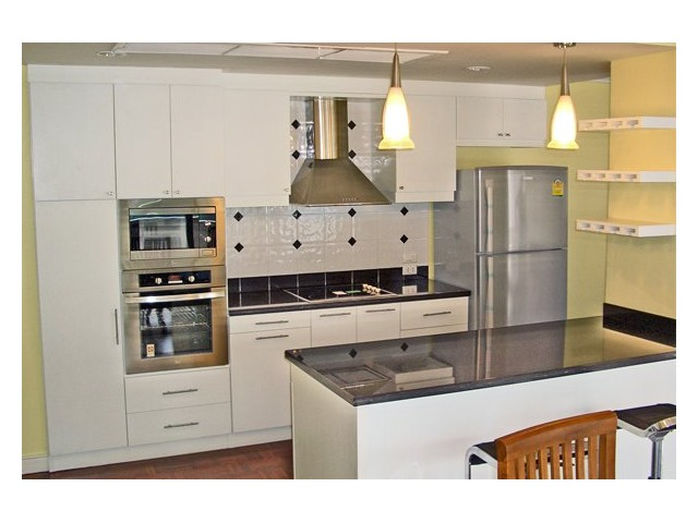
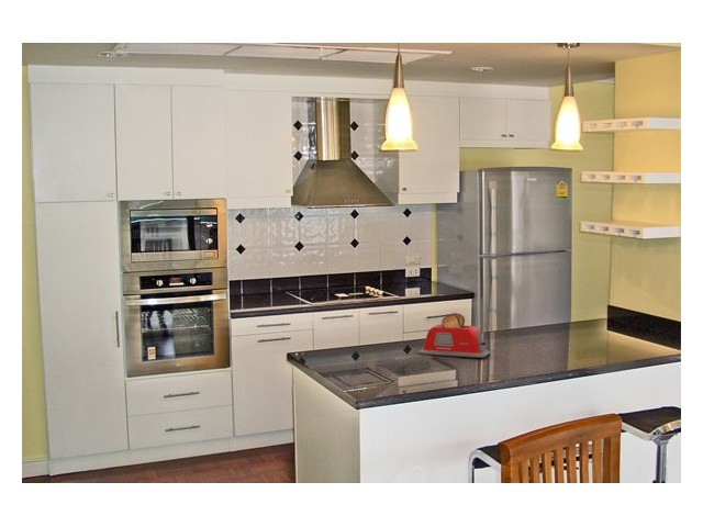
+ toaster (454, 333)
